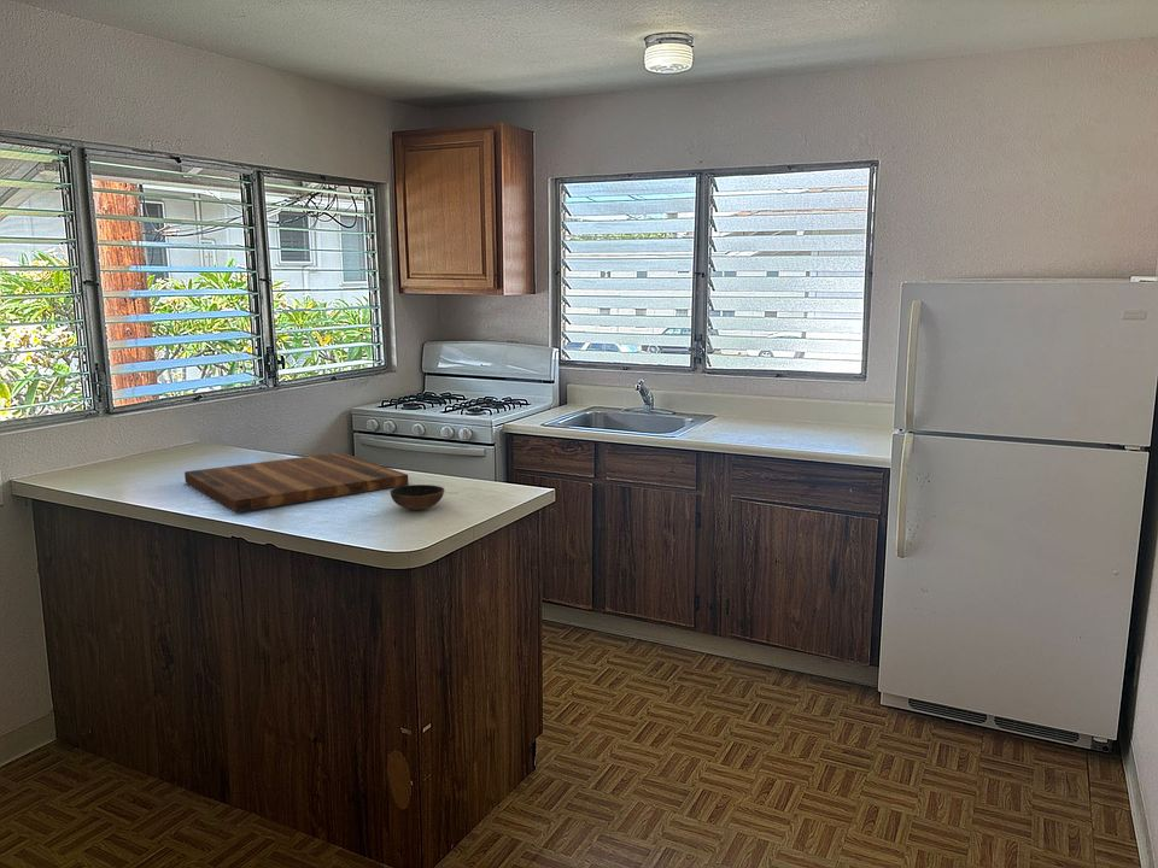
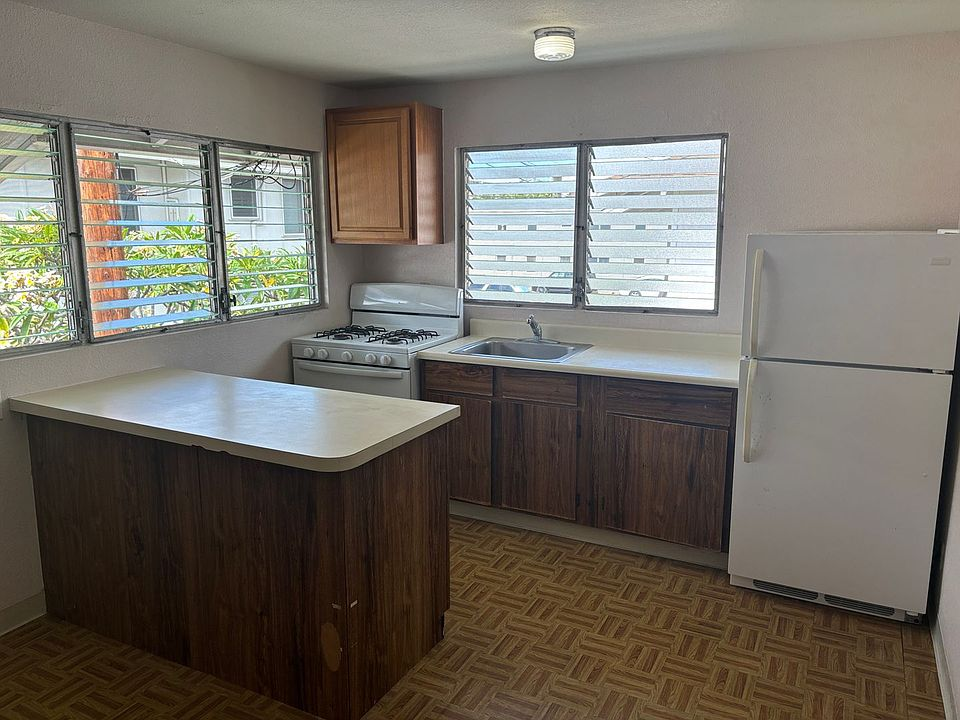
- cutting board (296, 477)
- bowl (417, 498)
